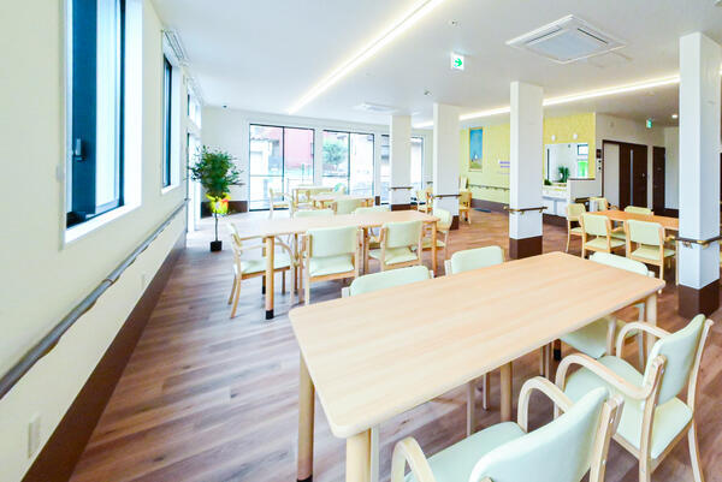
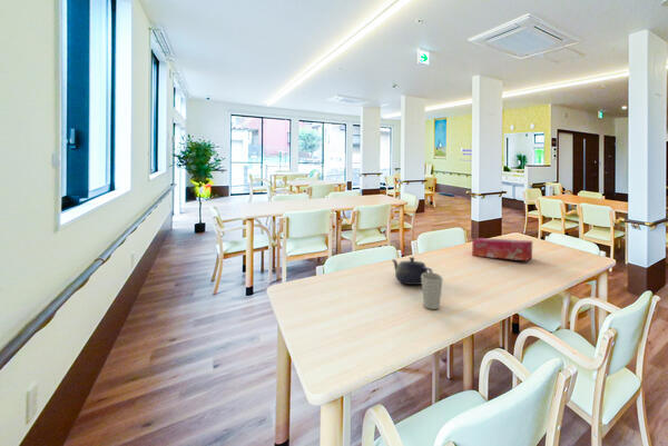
+ teapot (410, 269)
+ cup (431, 290)
+ tissue box (501, 248)
